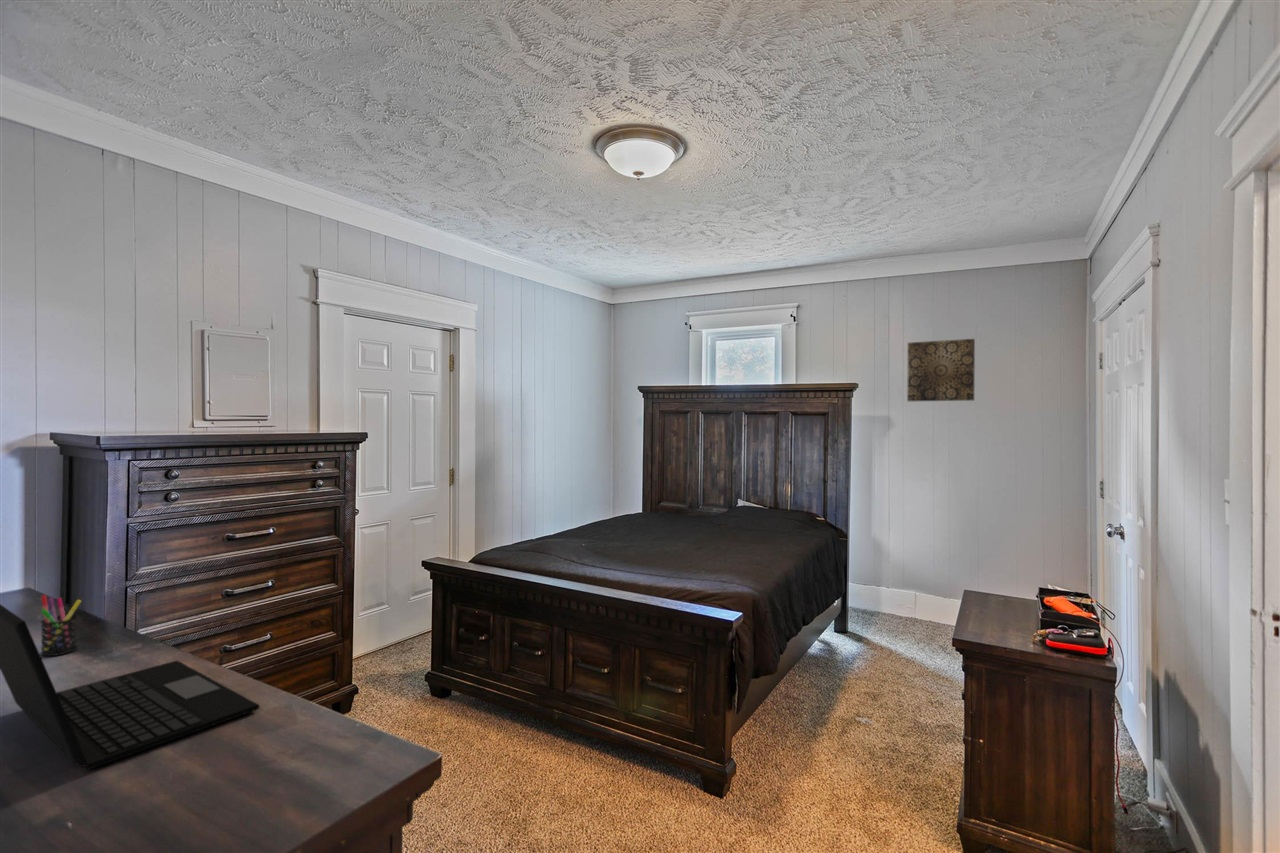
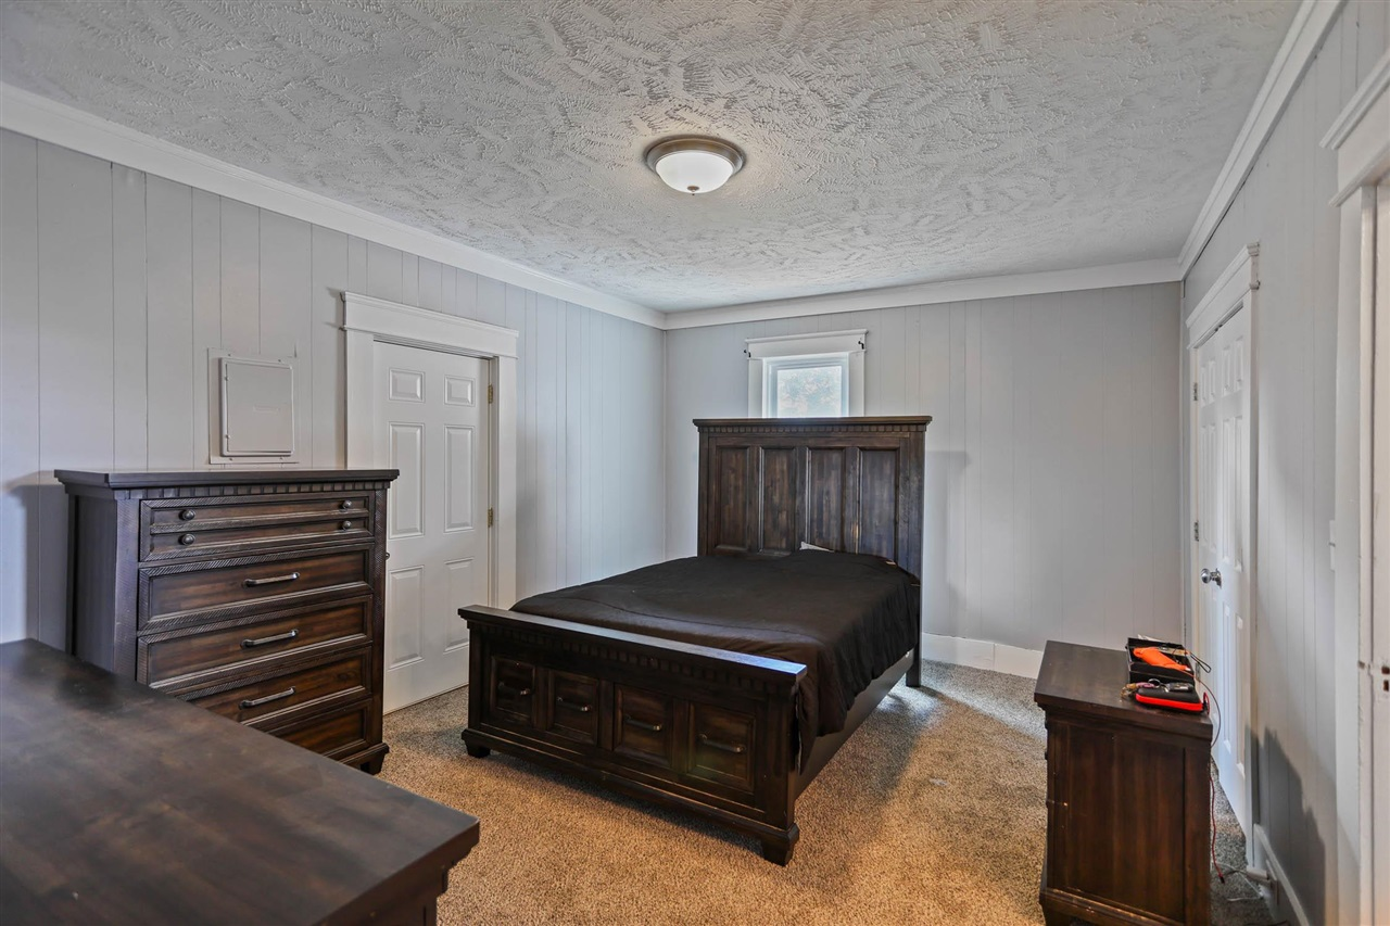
- wall art (940, 370)
- pen holder (55, 623)
- laptop (120, 675)
